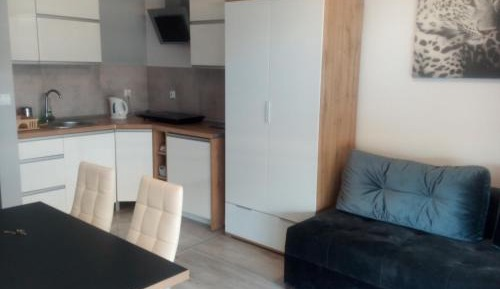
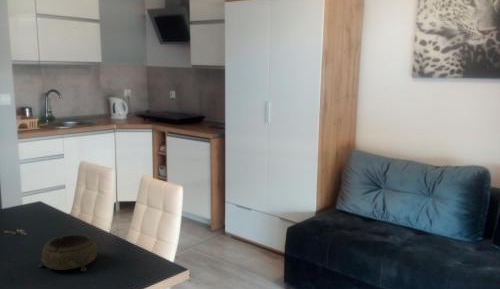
+ decorative bowl (70, 252)
